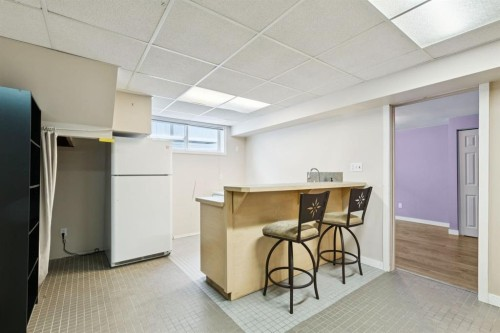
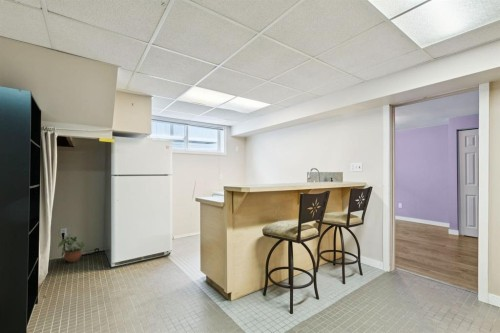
+ potted plant (71, 247)
